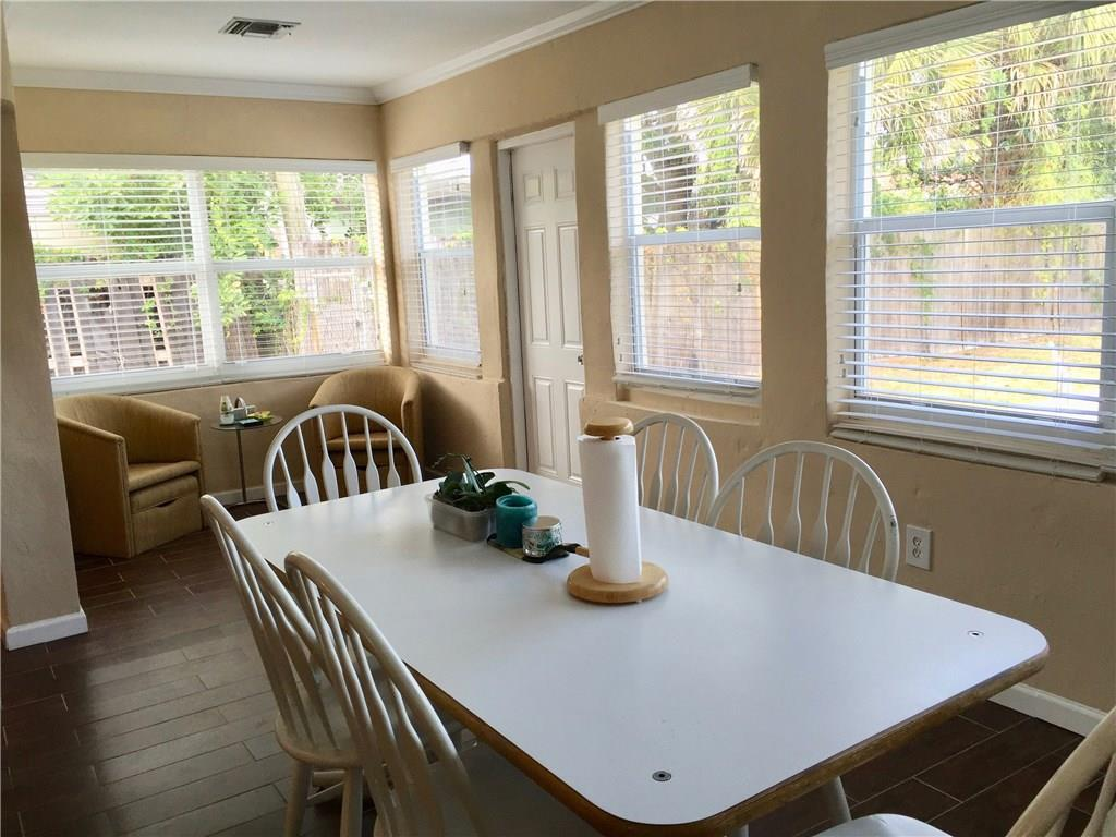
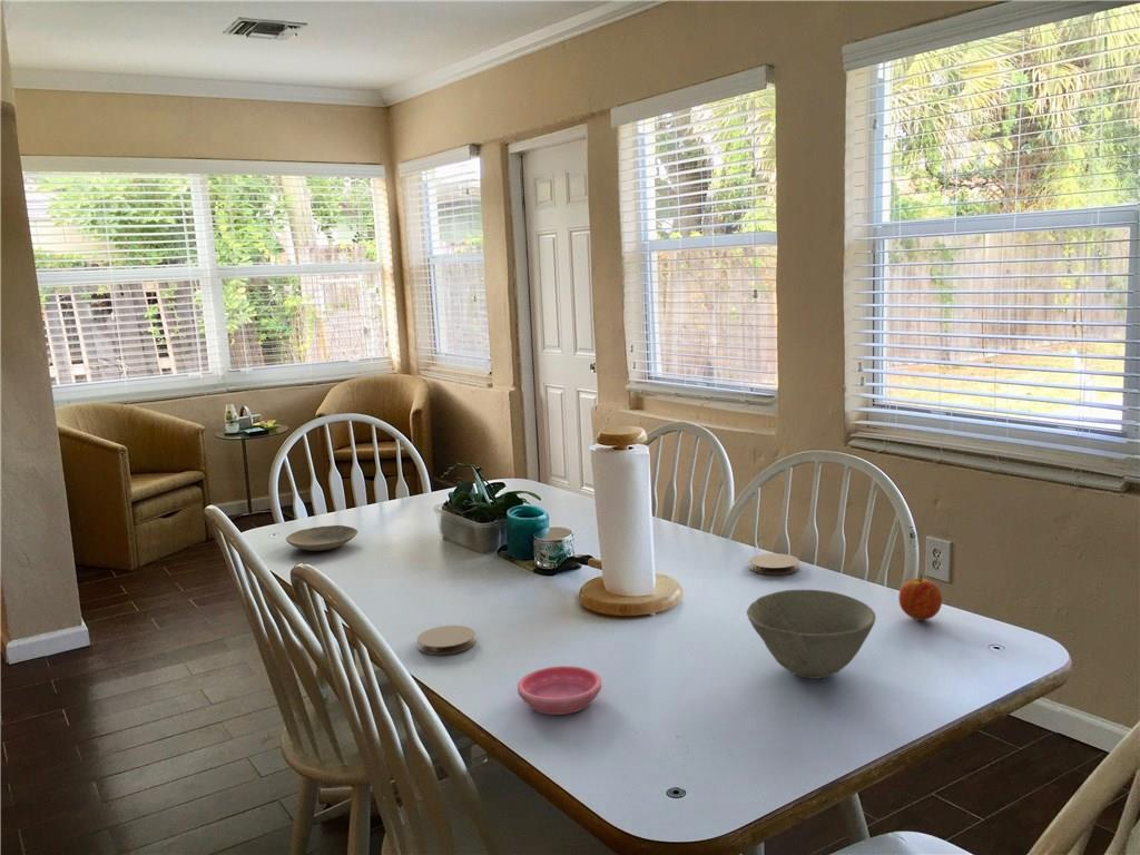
+ coaster (774, 563)
+ saucer (559, 691)
+ fruit (920, 596)
+ bowl (810, 640)
+ coaster (446, 639)
+ plate (322, 540)
